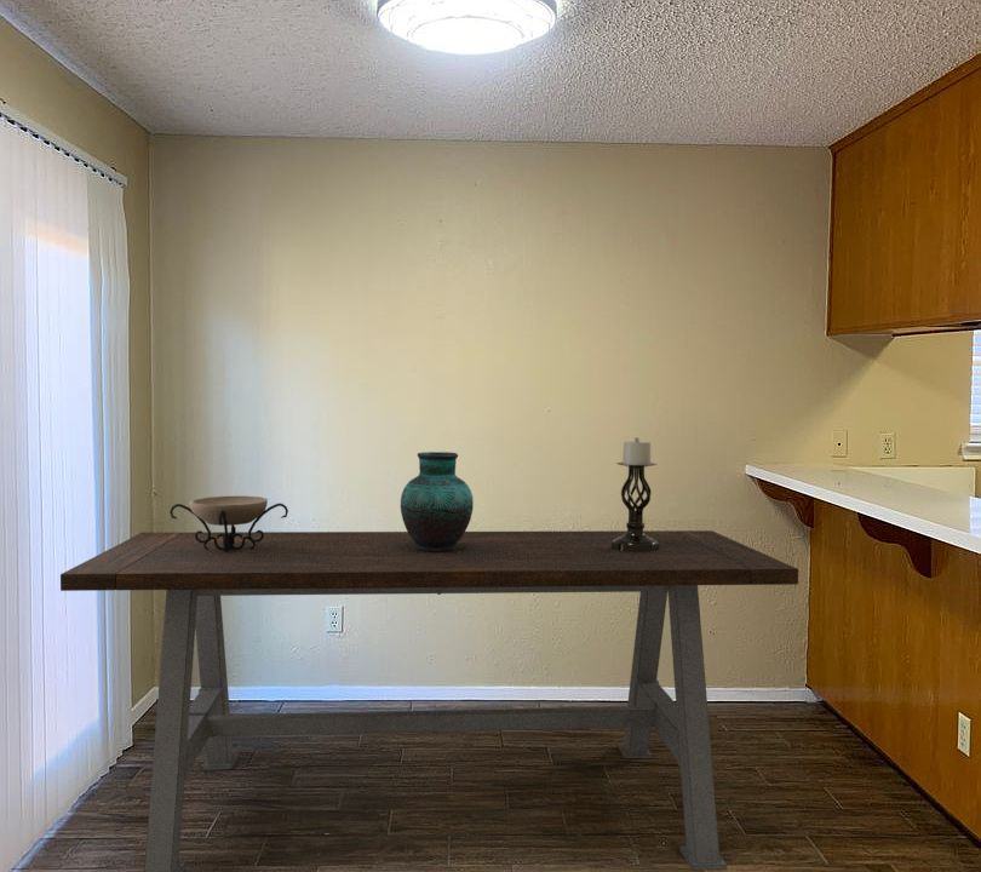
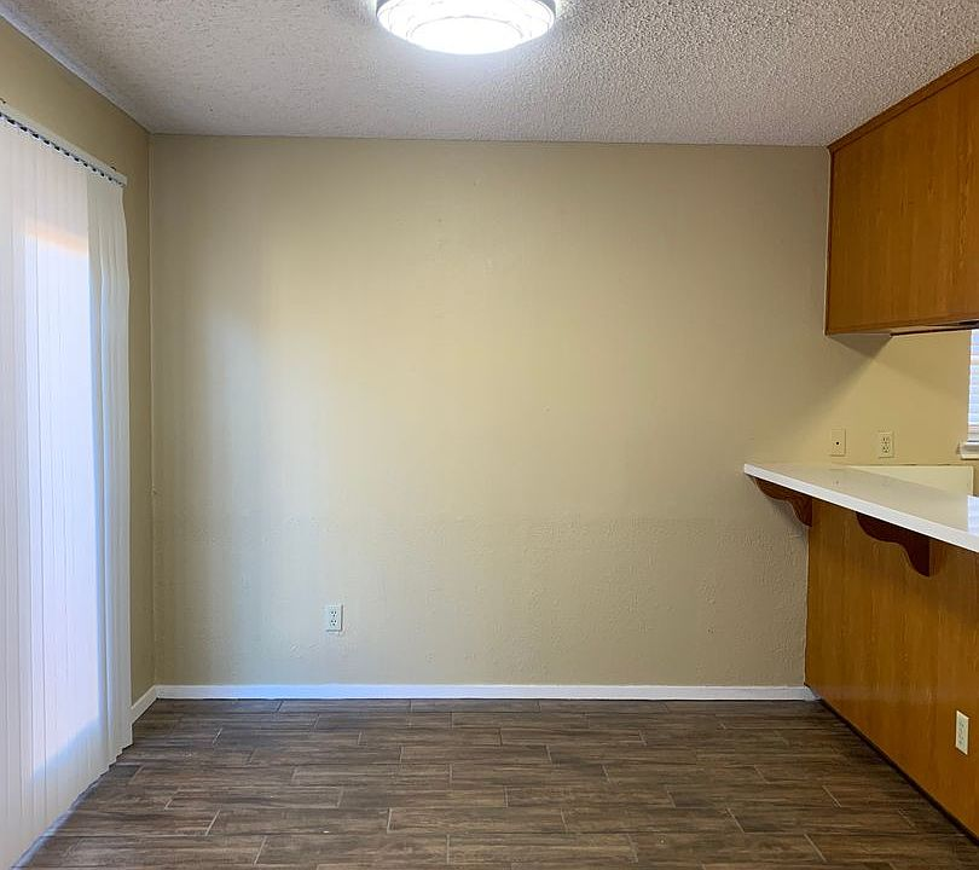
- vase (436, 500)
- candle holder (637, 492)
- dining table (437, 711)
- decorative bowl (229, 524)
